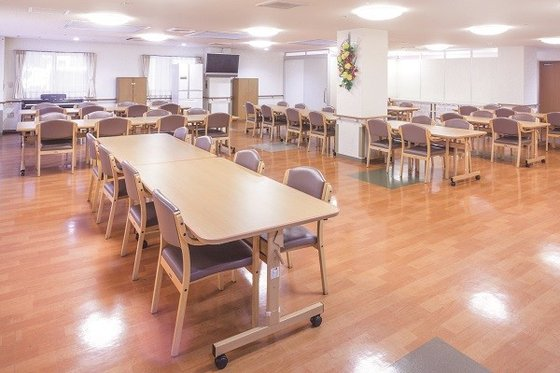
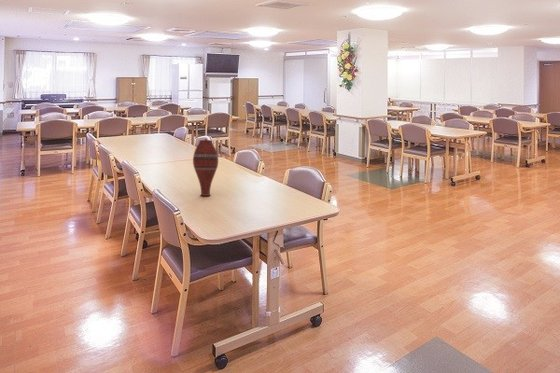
+ vase (205, 167)
